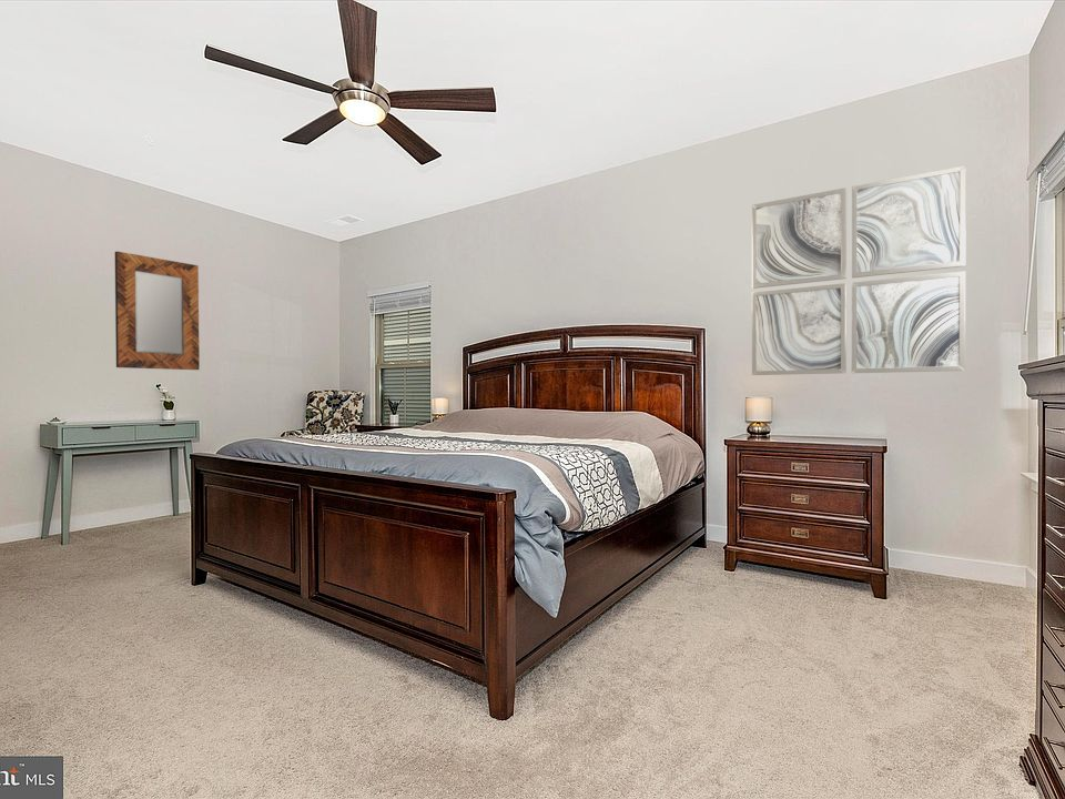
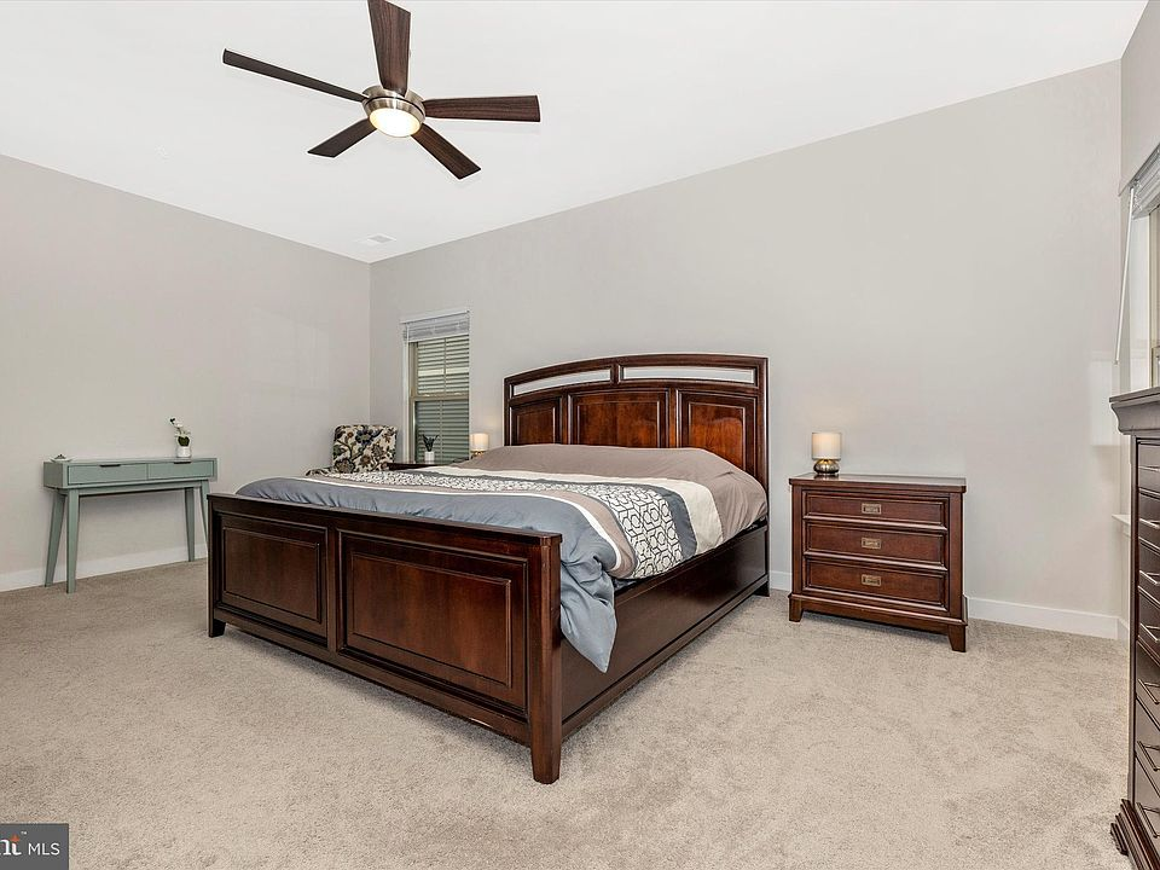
- home mirror (159, 313)
- wall art (845, 277)
